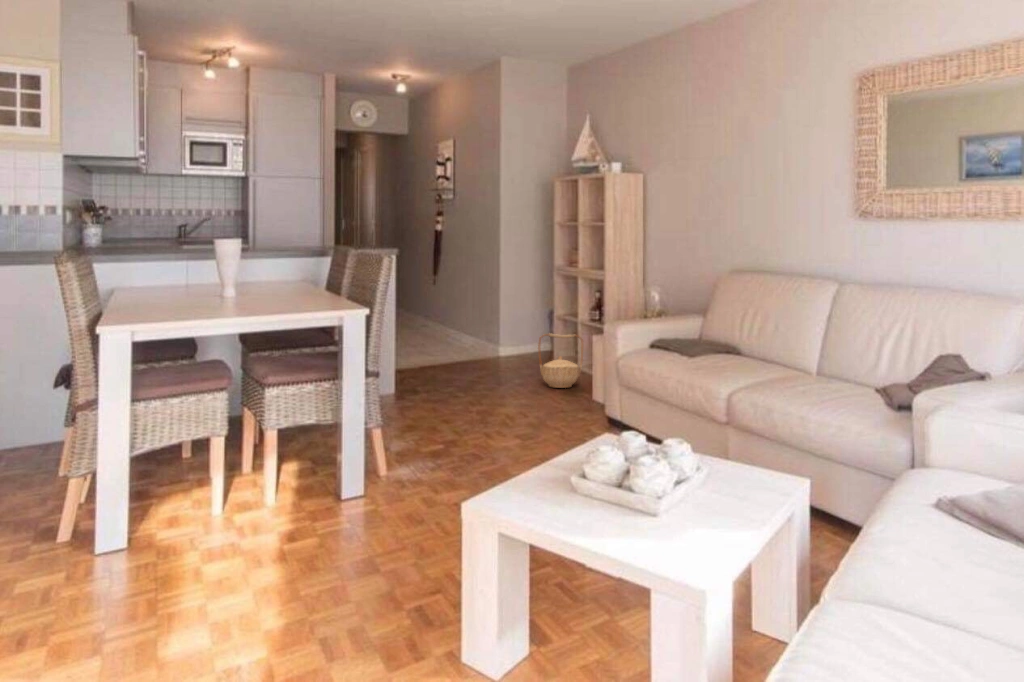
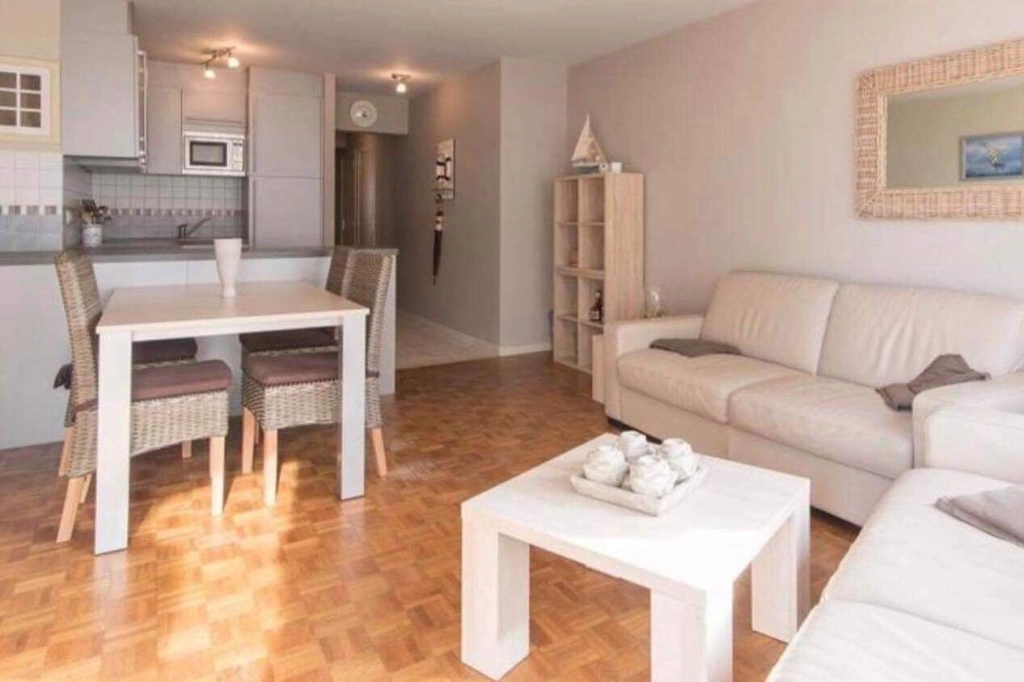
- basket (560, 359)
